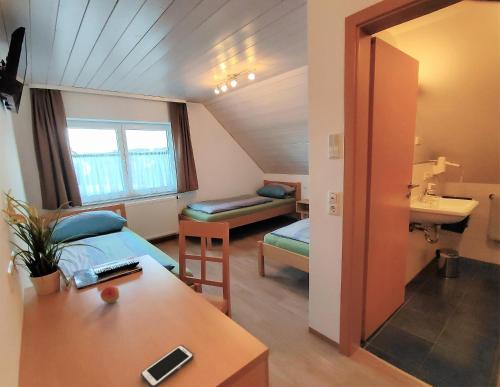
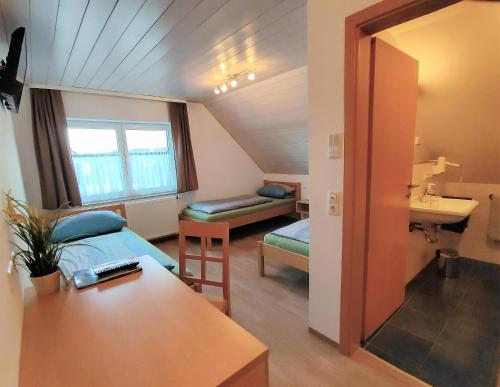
- fruit (110, 294)
- cell phone (168, 364)
